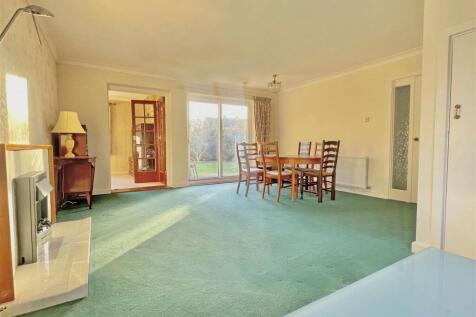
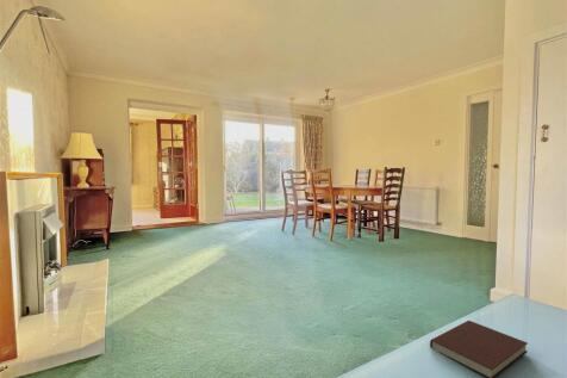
+ notebook (478, 345)
